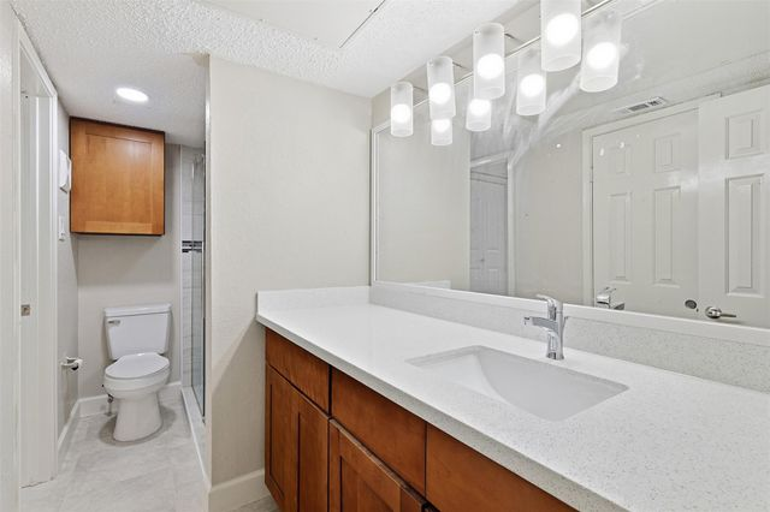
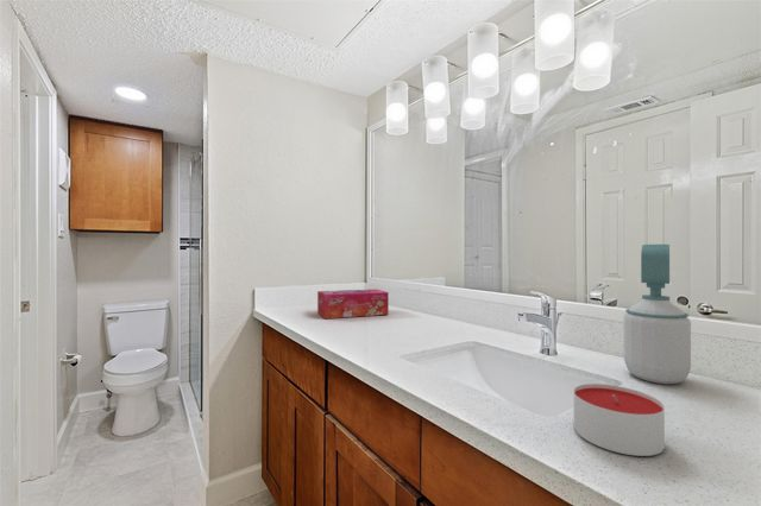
+ tissue box (352, 302)
+ candle (616, 415)
+ soap bottle (655, 310)
